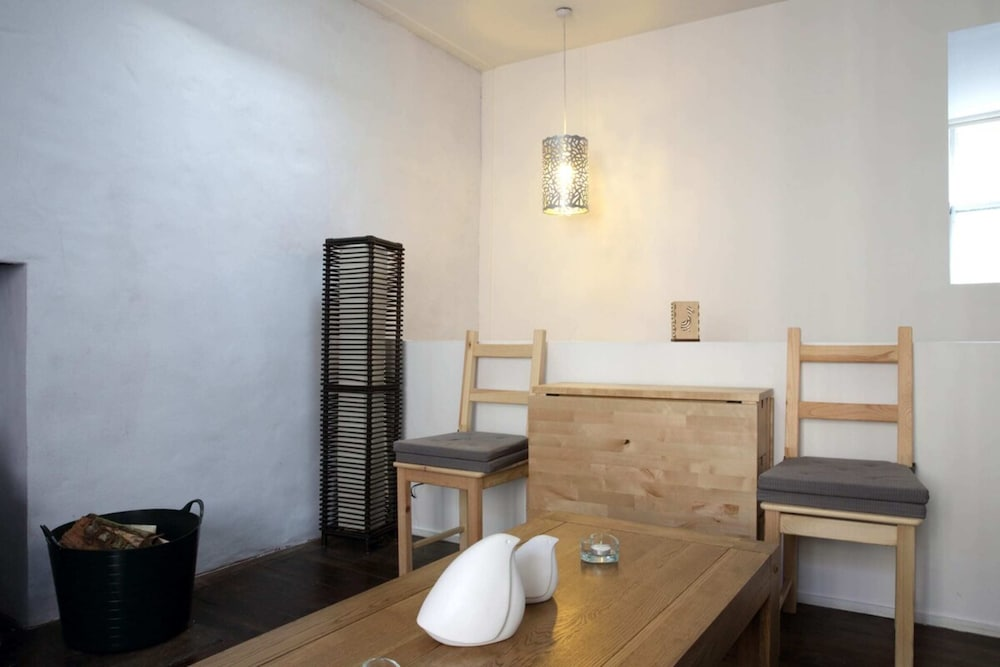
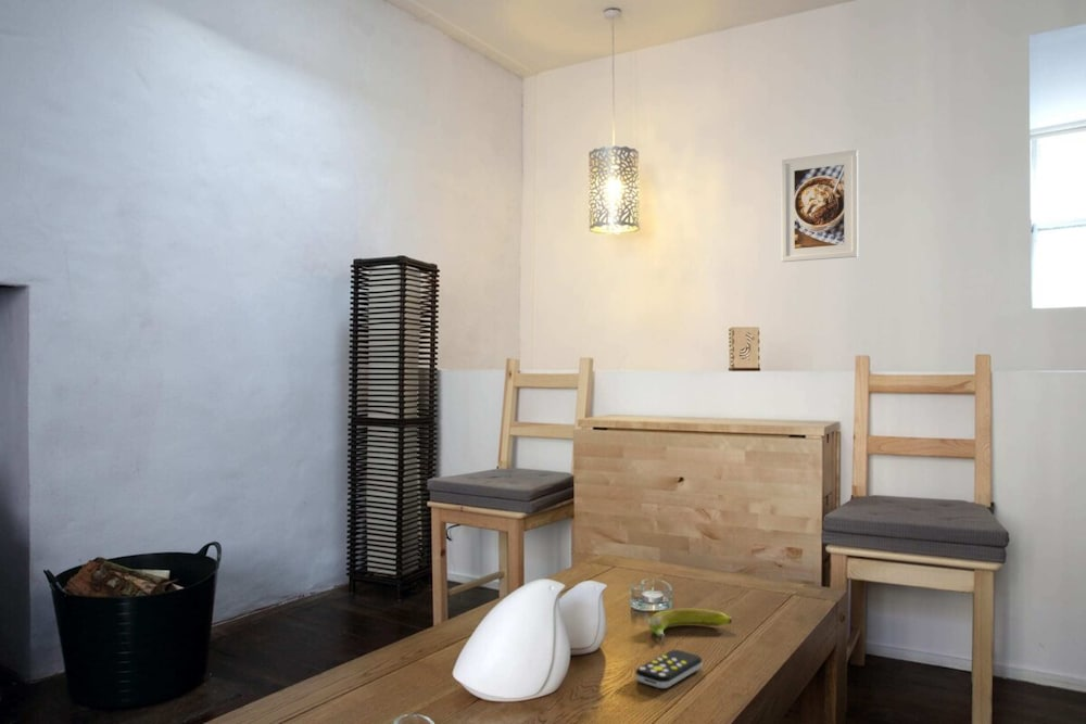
+ banana (684, 621)
+ remote control (669, 668)
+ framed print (819, 207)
